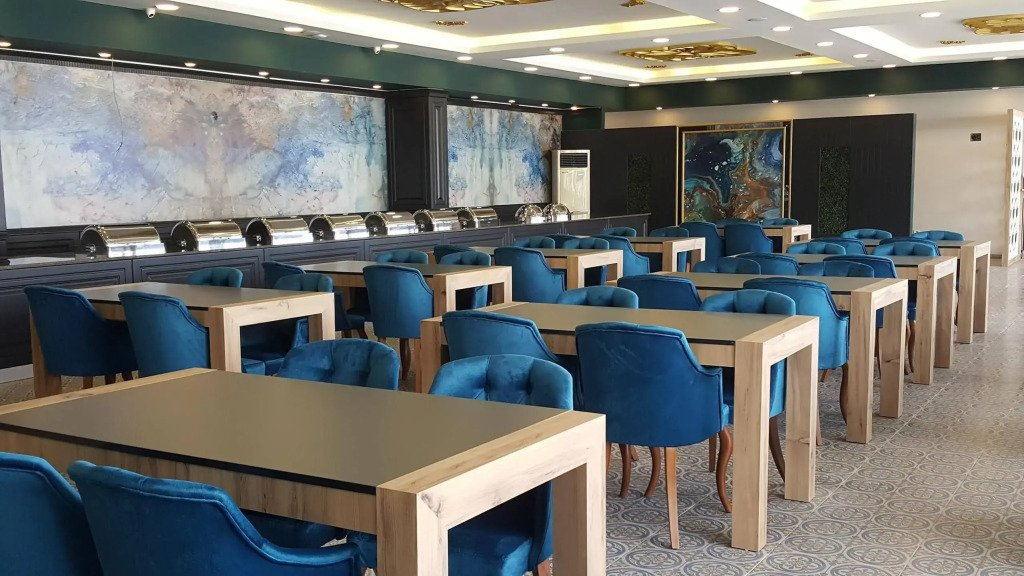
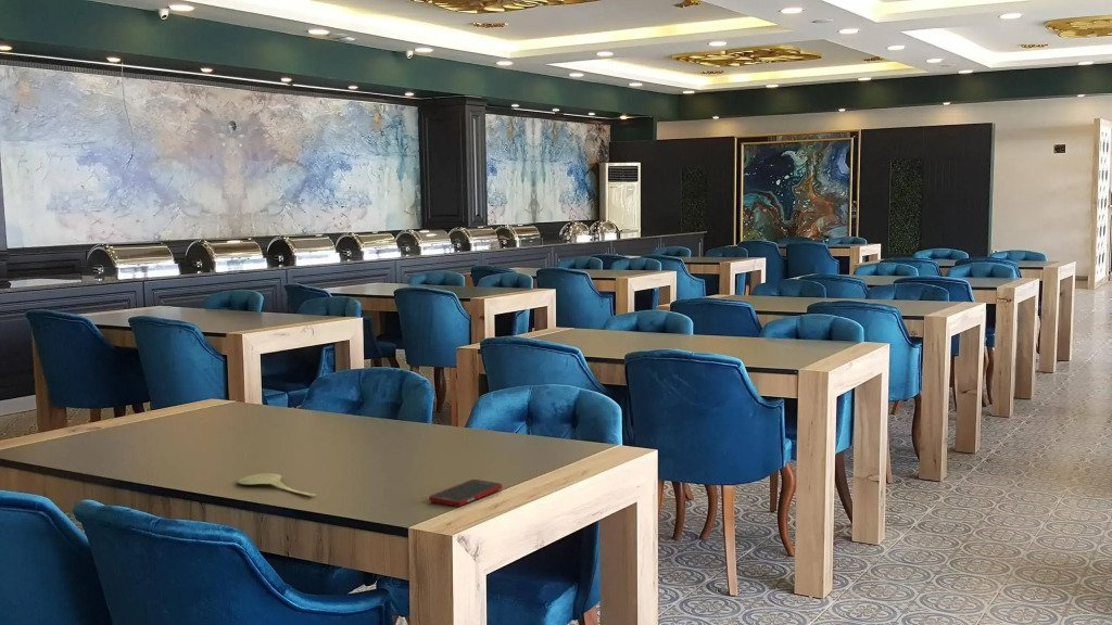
+ cell phone (466, 493)
+ spoon (279, 484)
